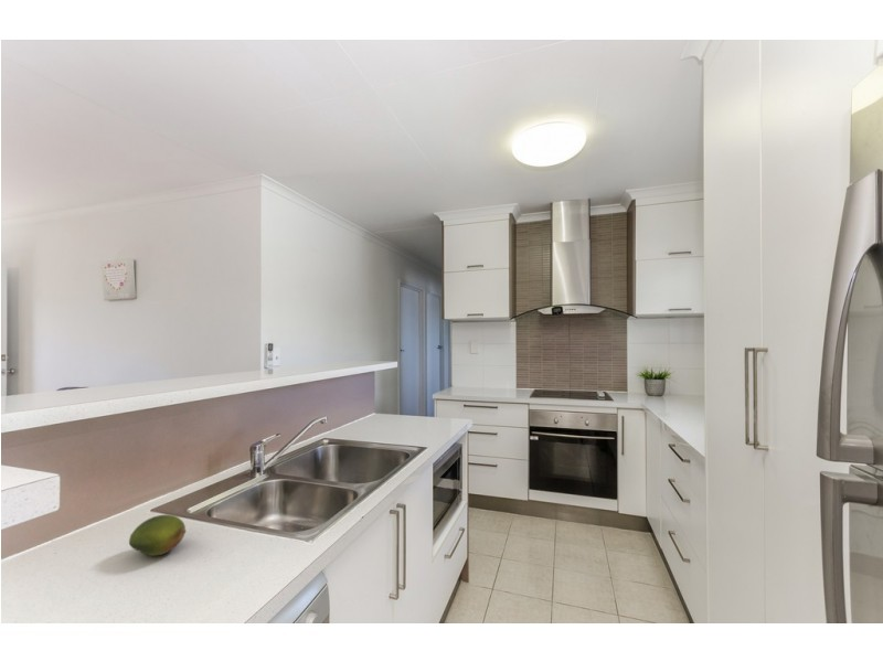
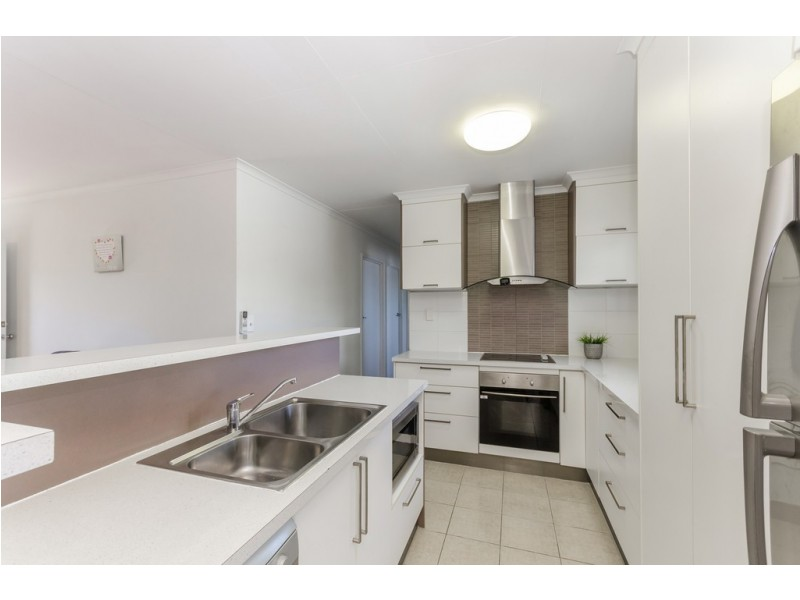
- fruit (158, 533)
